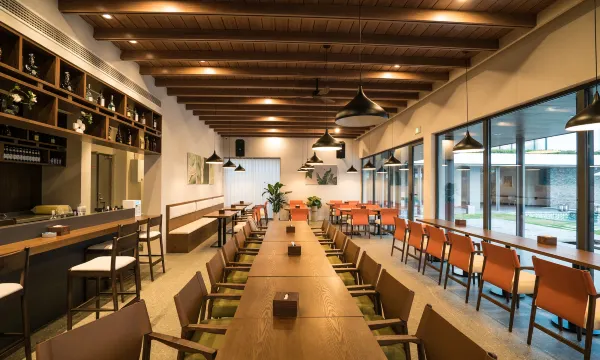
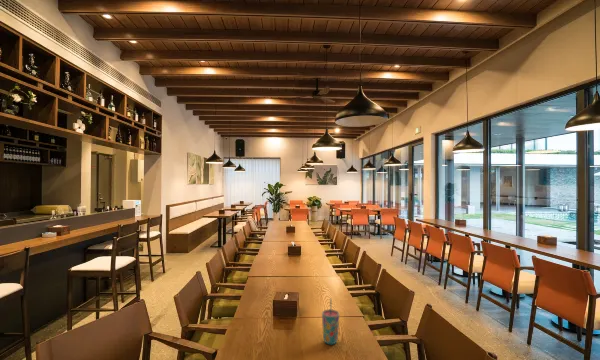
+ cup (330, 320)
